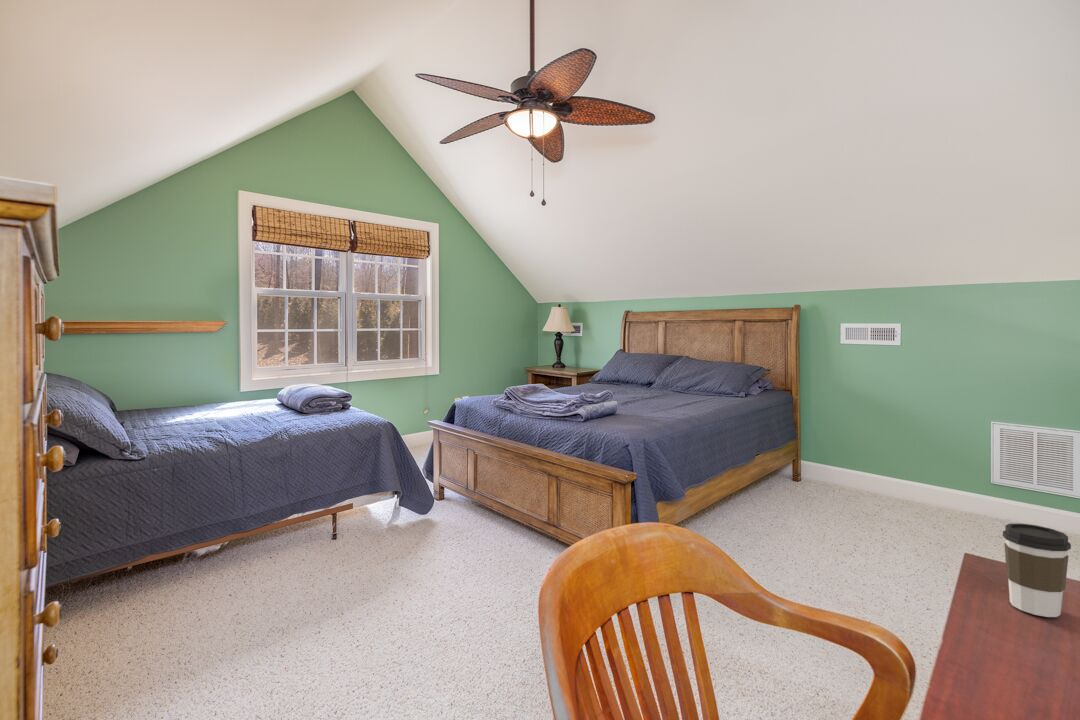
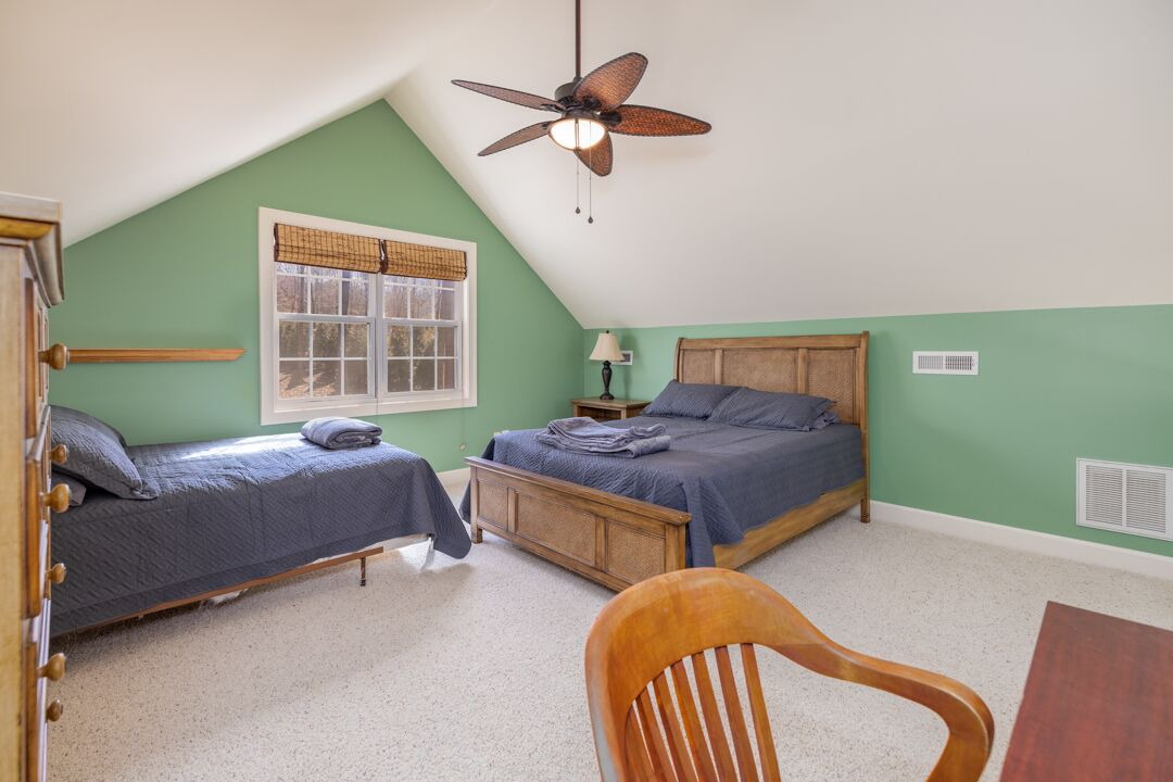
- coffee cup (1035, 569)
